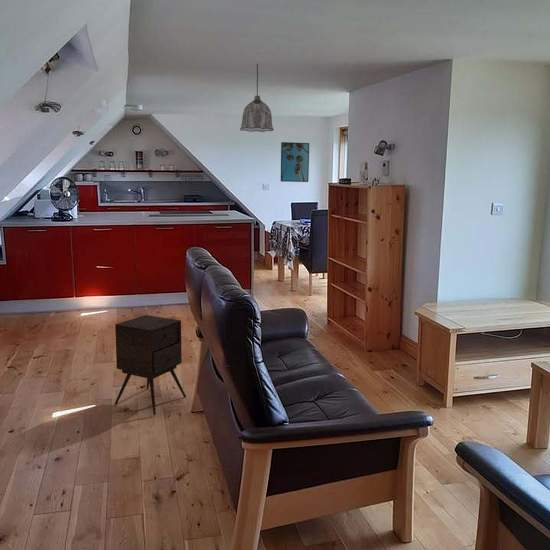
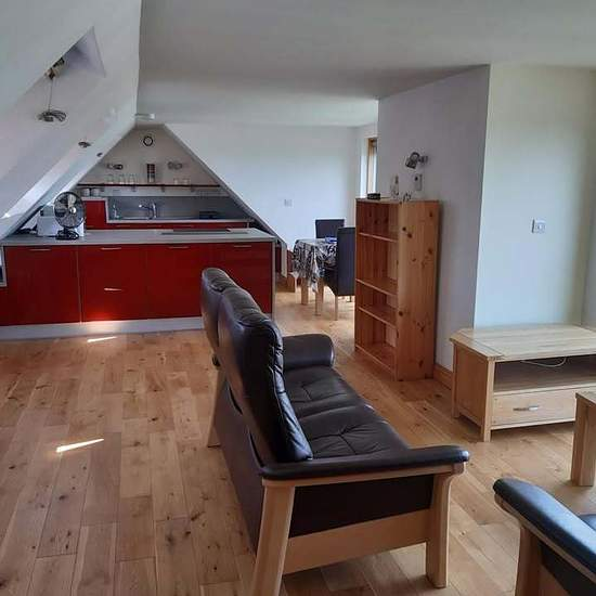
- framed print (294, 162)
- side table (150, 362)
- pendant lamp (257, 97)
